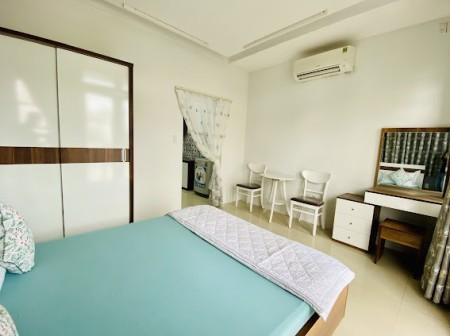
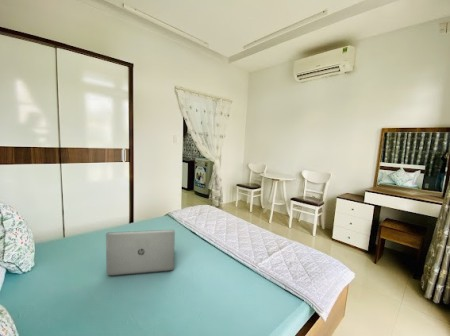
+ laptop (144, 243)
